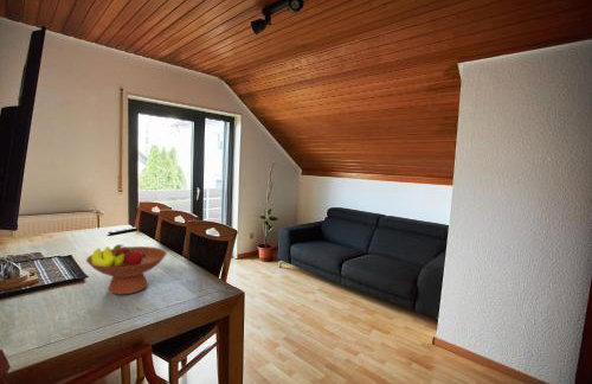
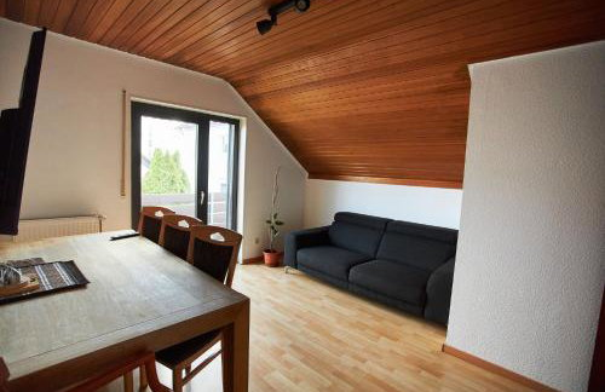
- fruit bowl (128, 265)
